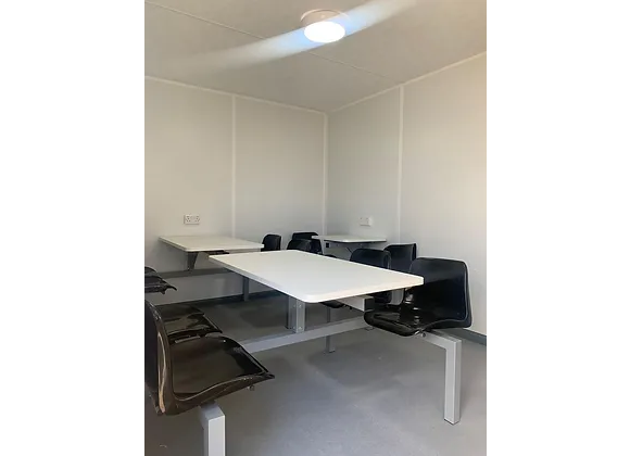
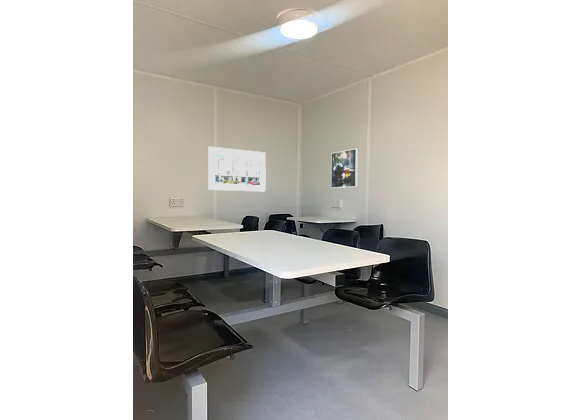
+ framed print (238, 170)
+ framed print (343, 169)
